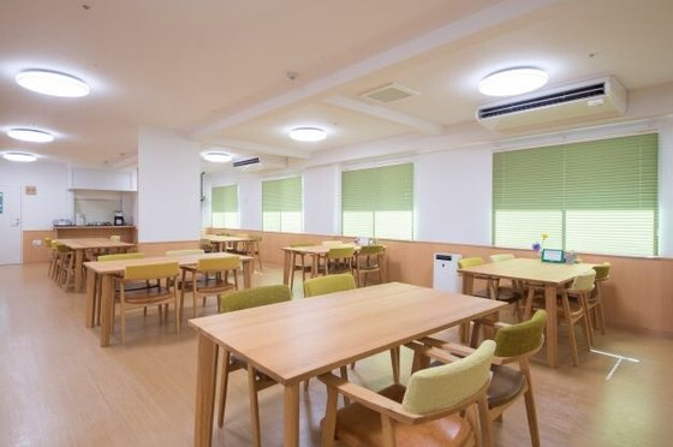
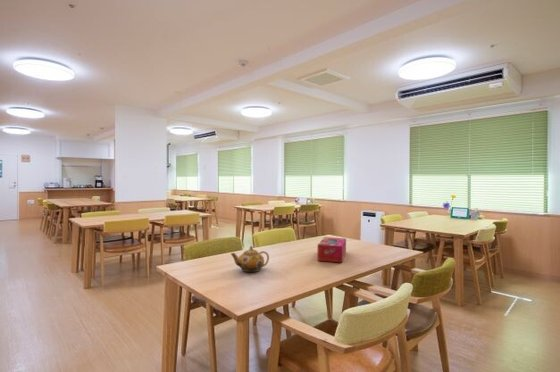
+ teapot (250, 258)
+ tissue box (332, 248)
